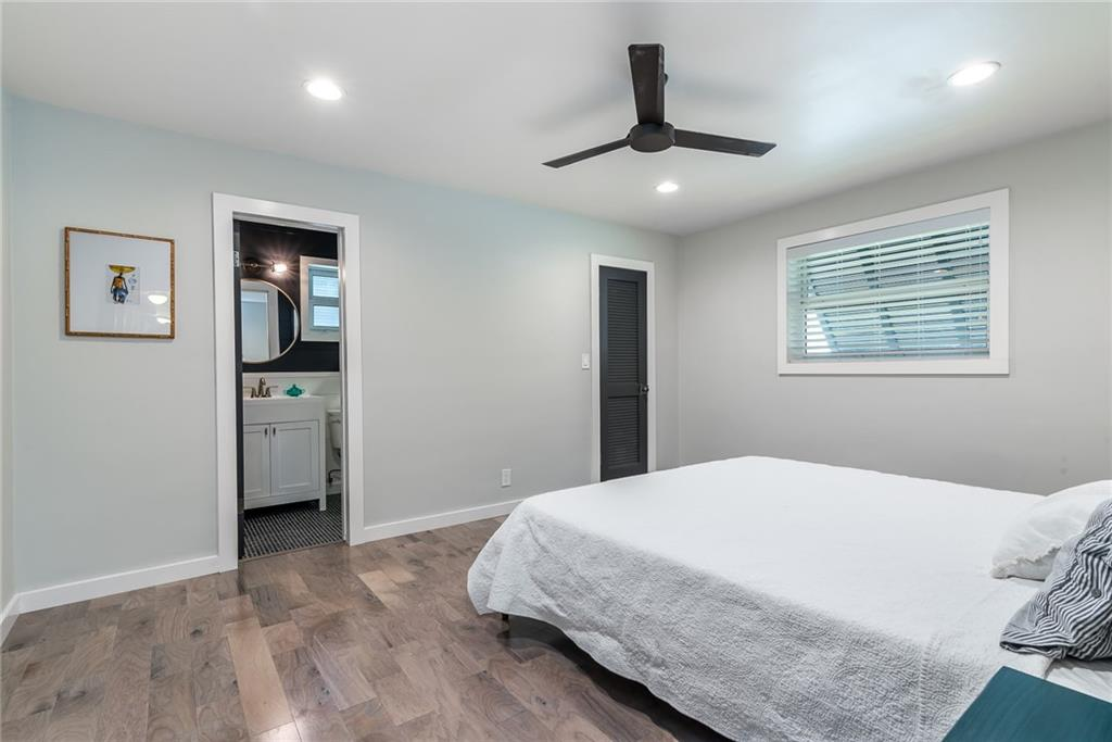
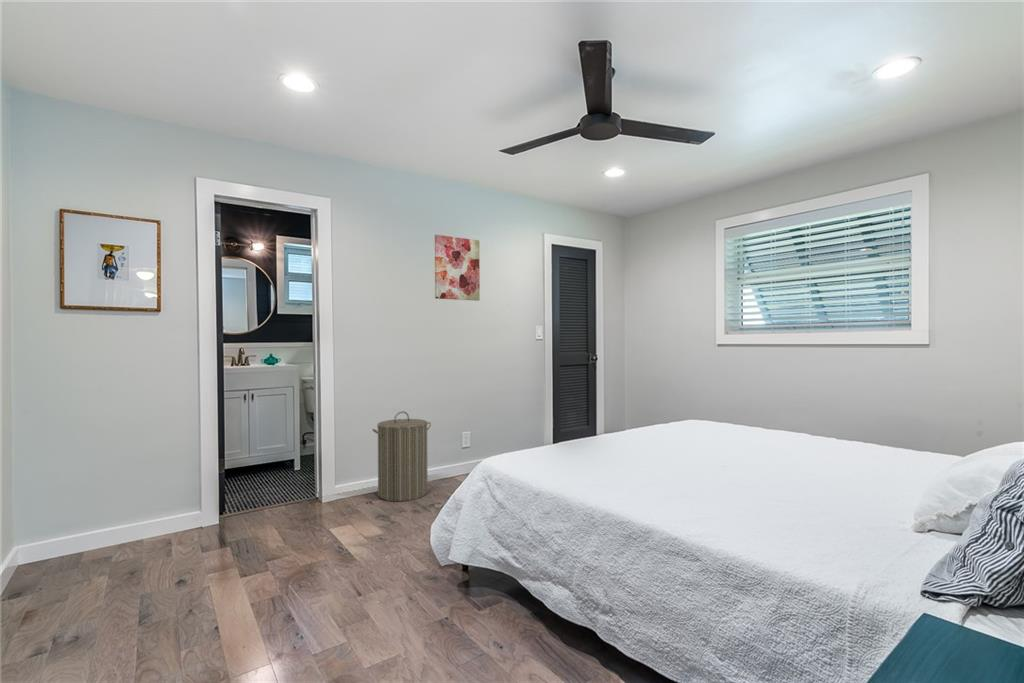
+ wall art (457, 268)
+ laundry hamper (402, 452)
